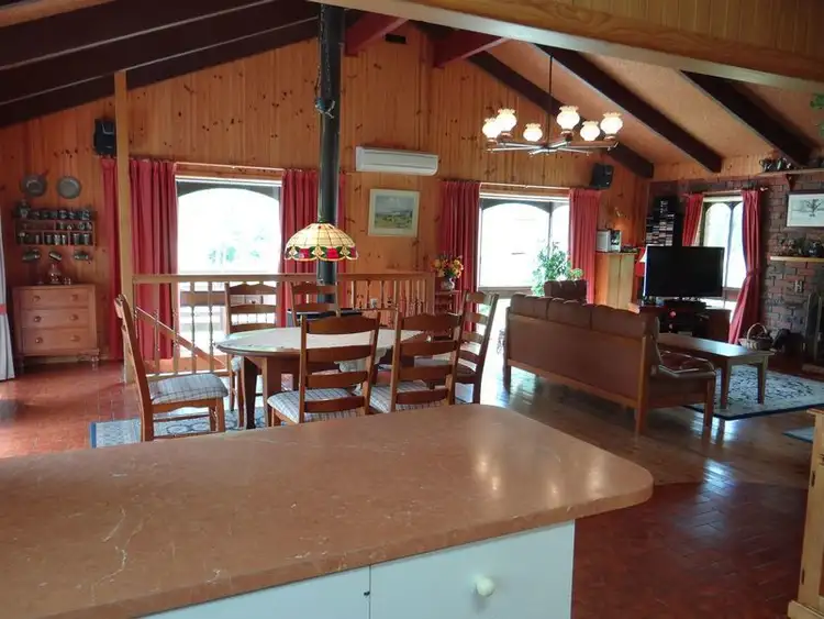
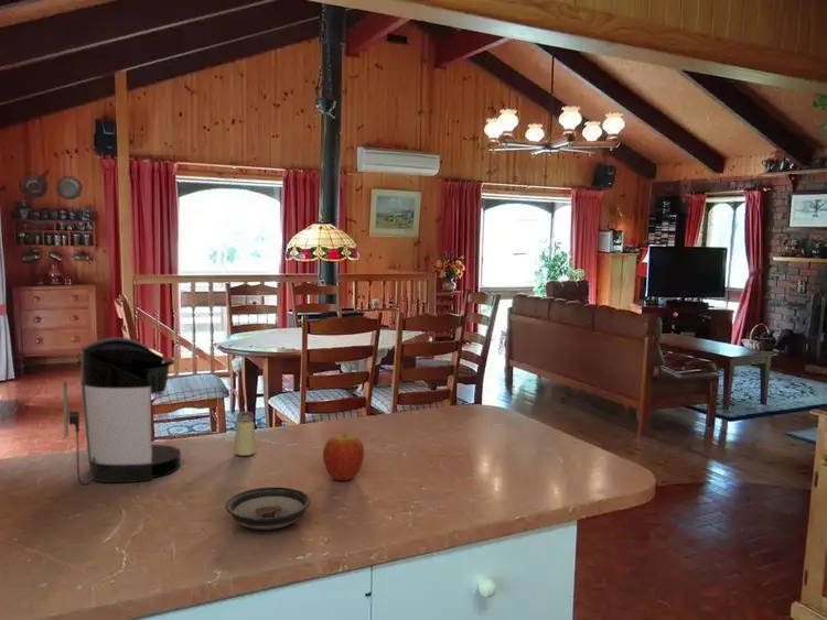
+ saucer (268, 511)
+ saltshaker (245, 432)
+ coffee maker (127, 411)
+ fruit (343, 454)
